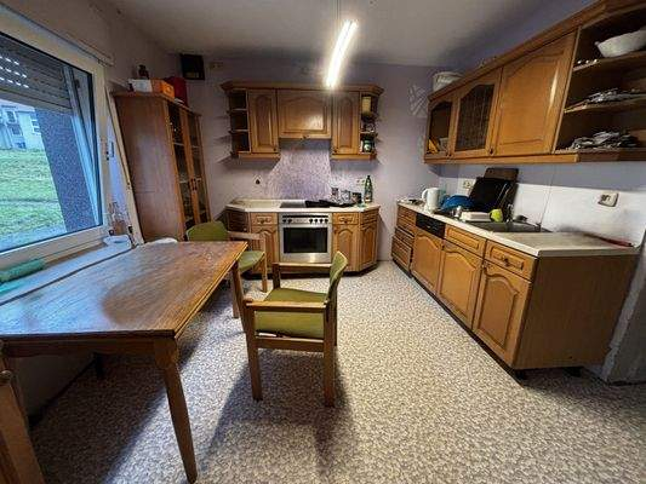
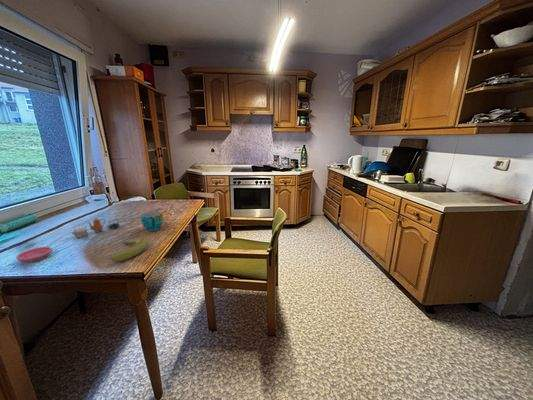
+ banana (130, 247)
+ cup (151, 221)
+ teapot (96, 224)
+ saucer (35, 255)
